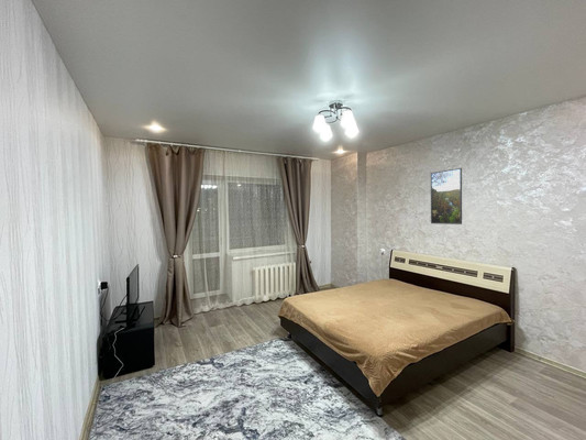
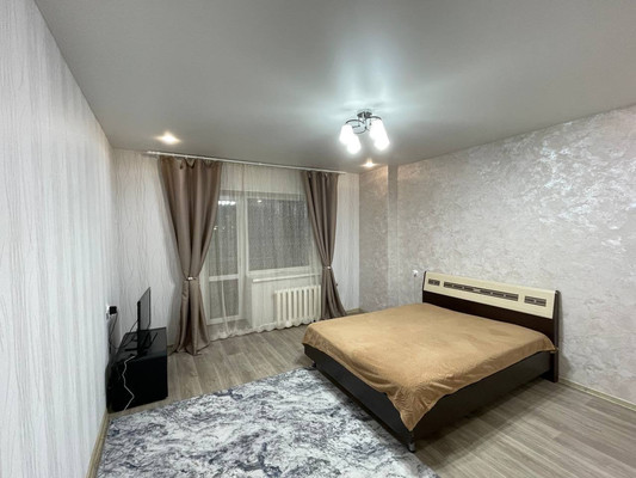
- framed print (445, 197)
